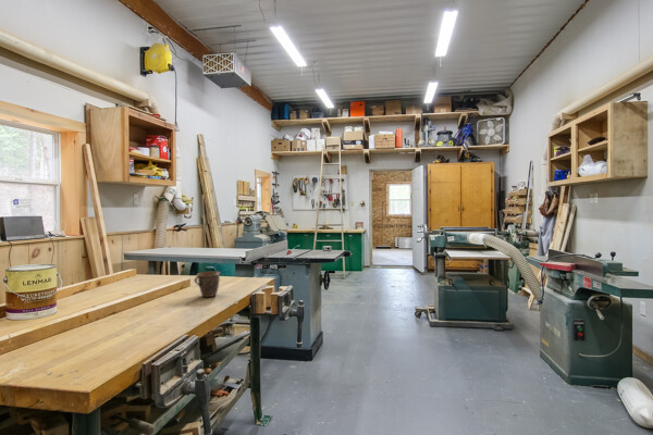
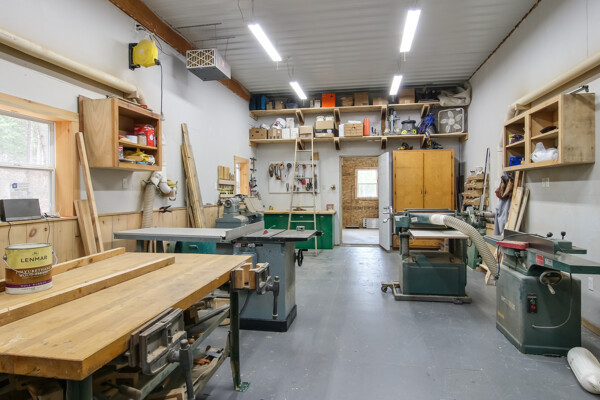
- mug (207, 284)
